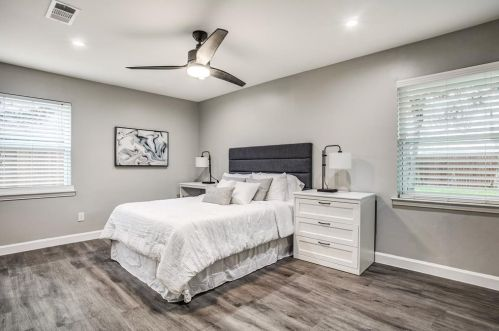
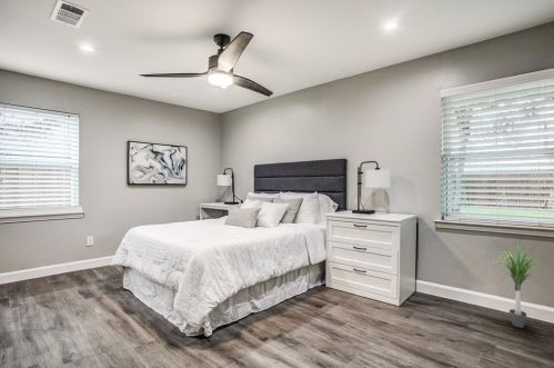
+ potted plant (517, 282)
